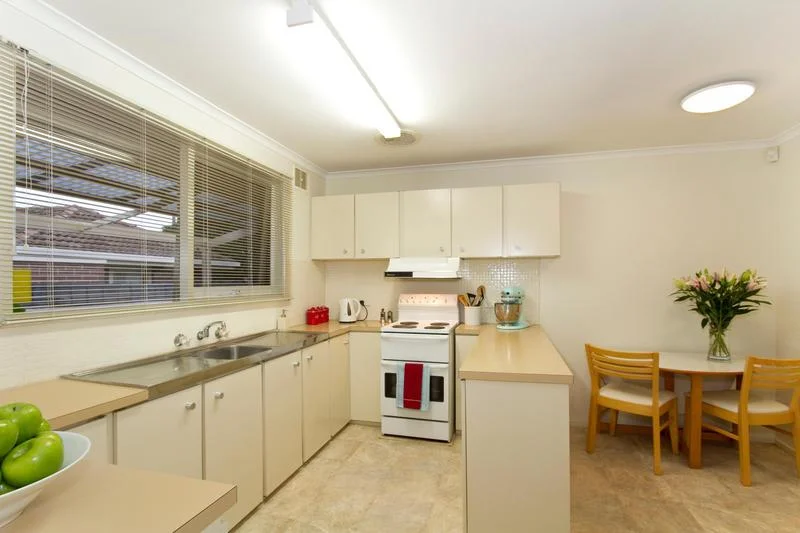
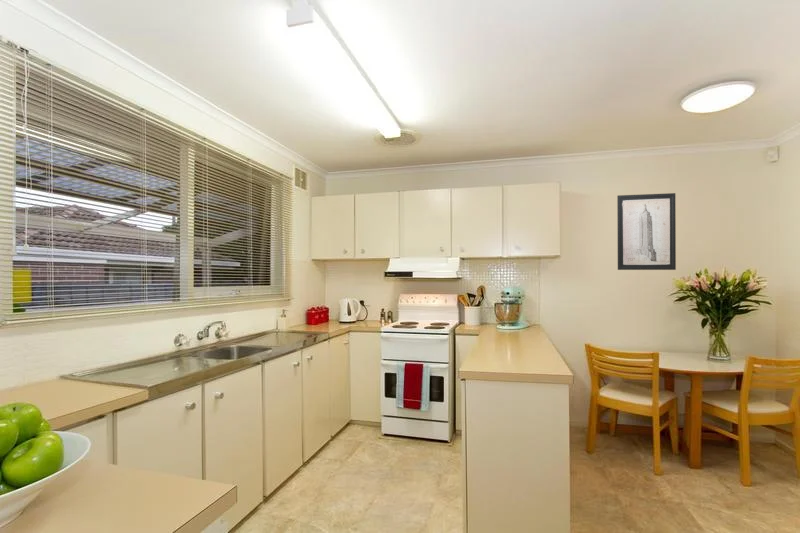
+ wall art (646, 232)
